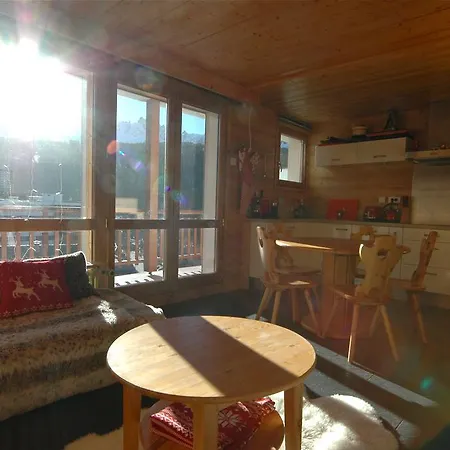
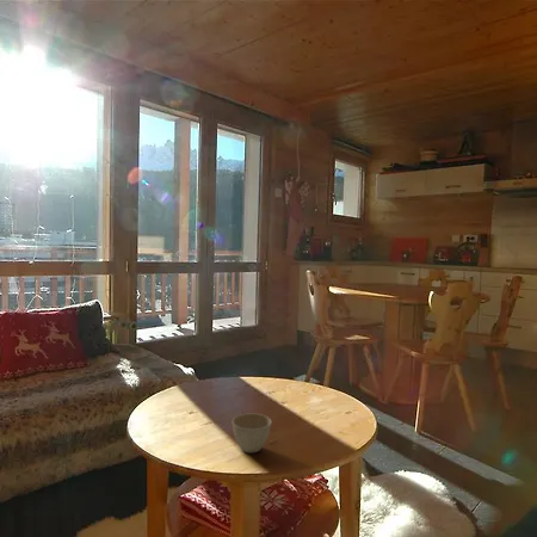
+ flower pot (251, 434)
